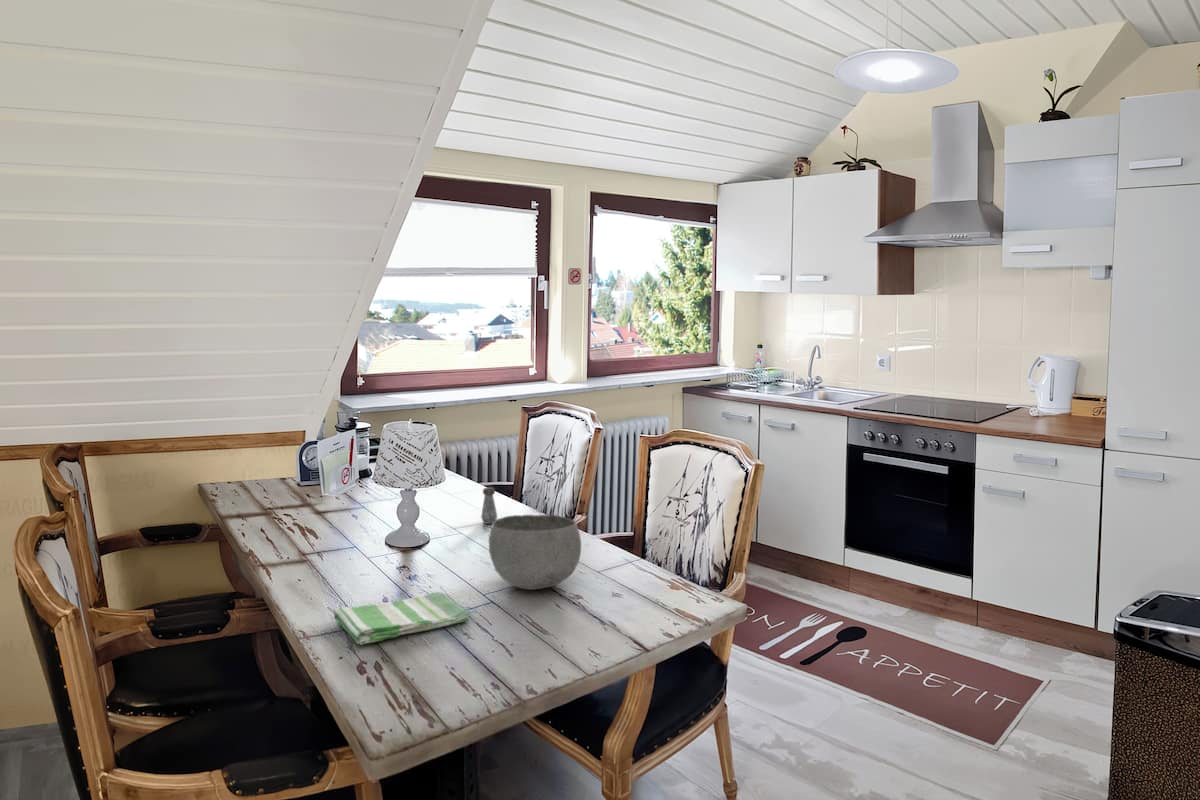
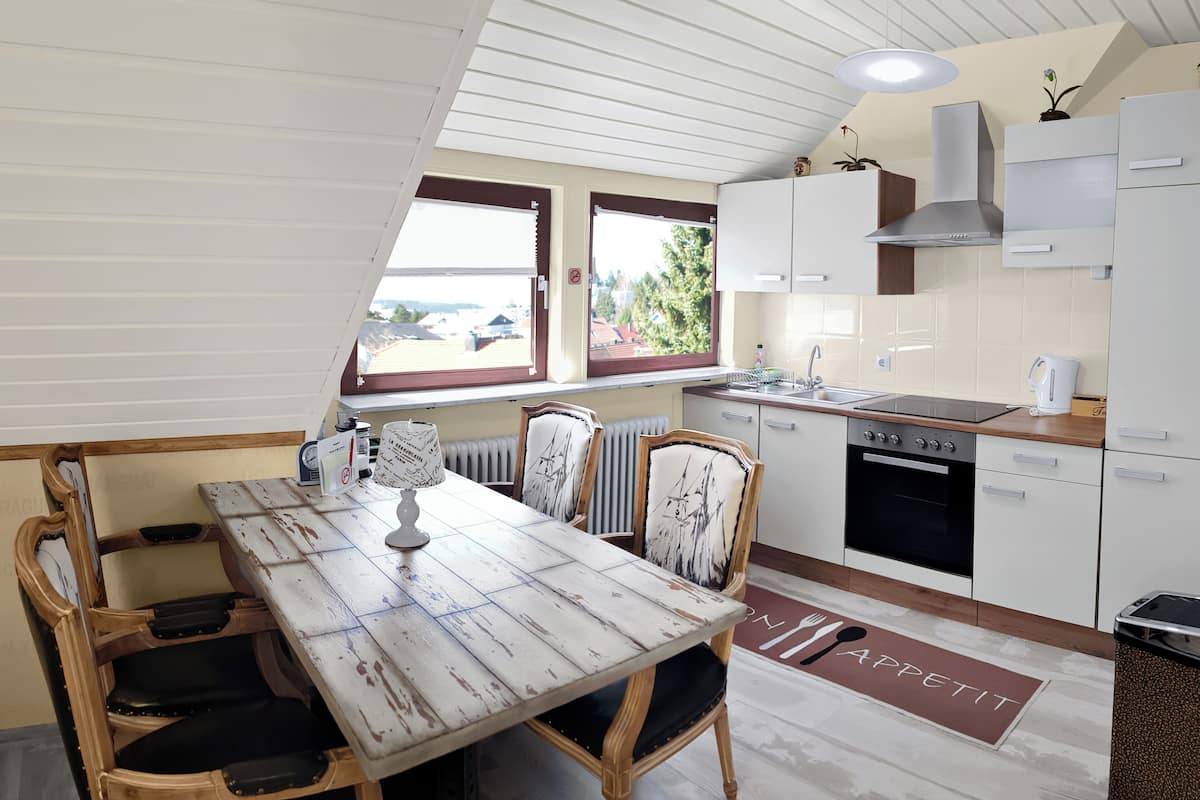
- salt shaker (489, 505)
- dish towel (401, 614)
- bowl (535, 553)
